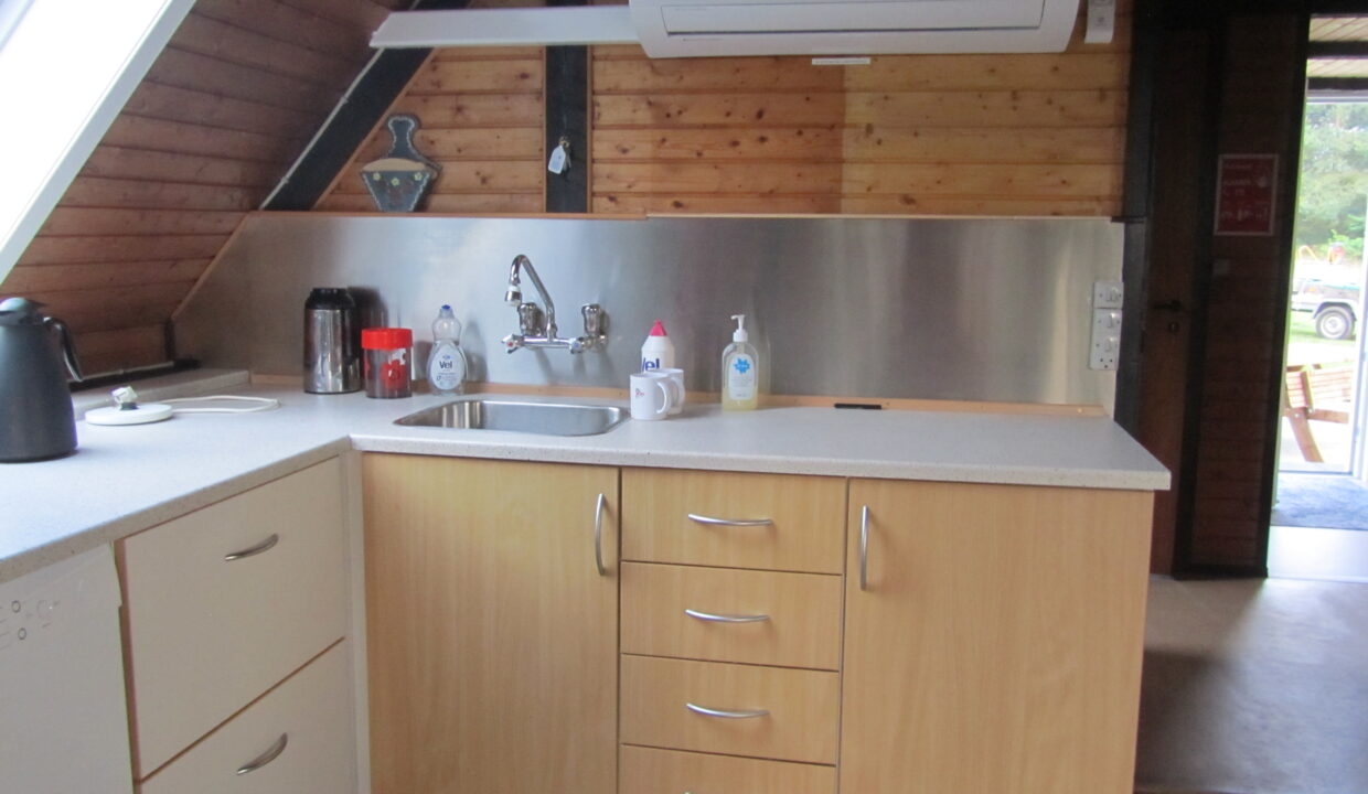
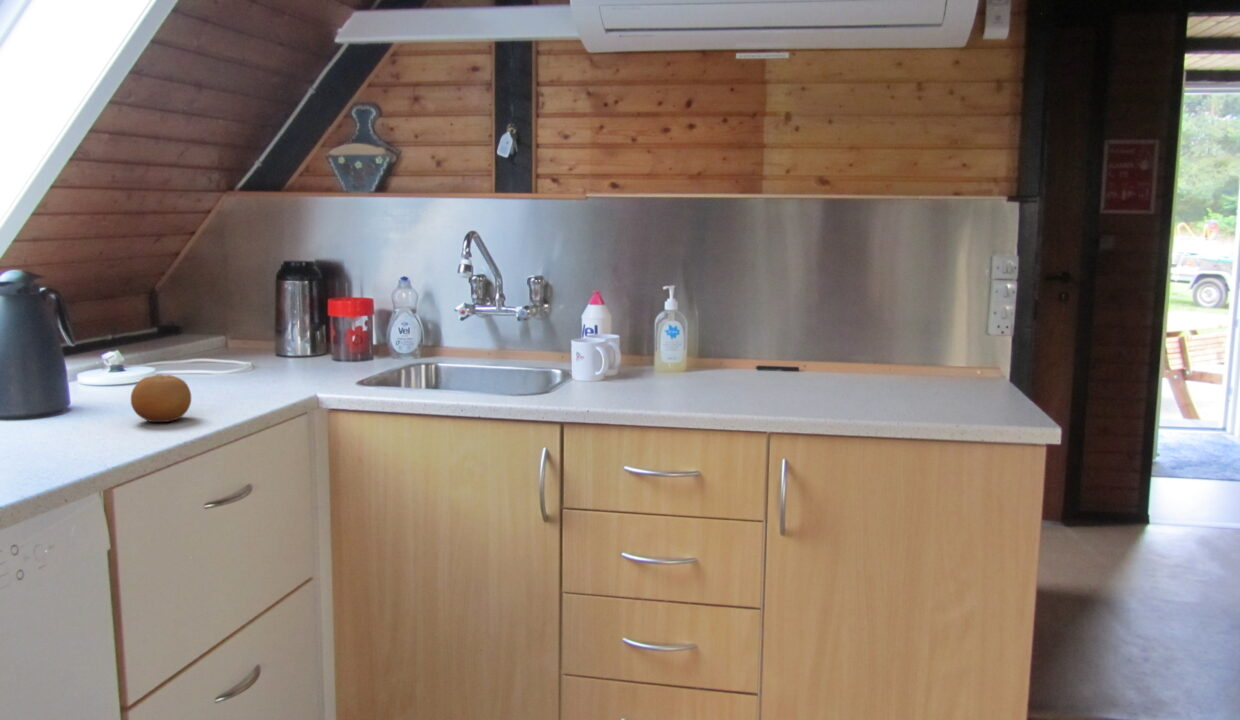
+ fruit (161, 398)
